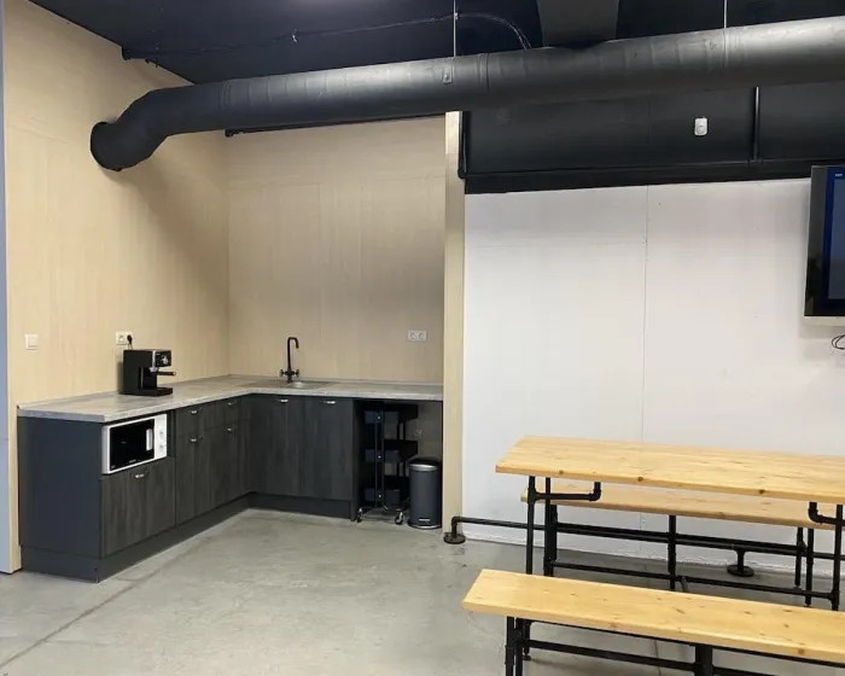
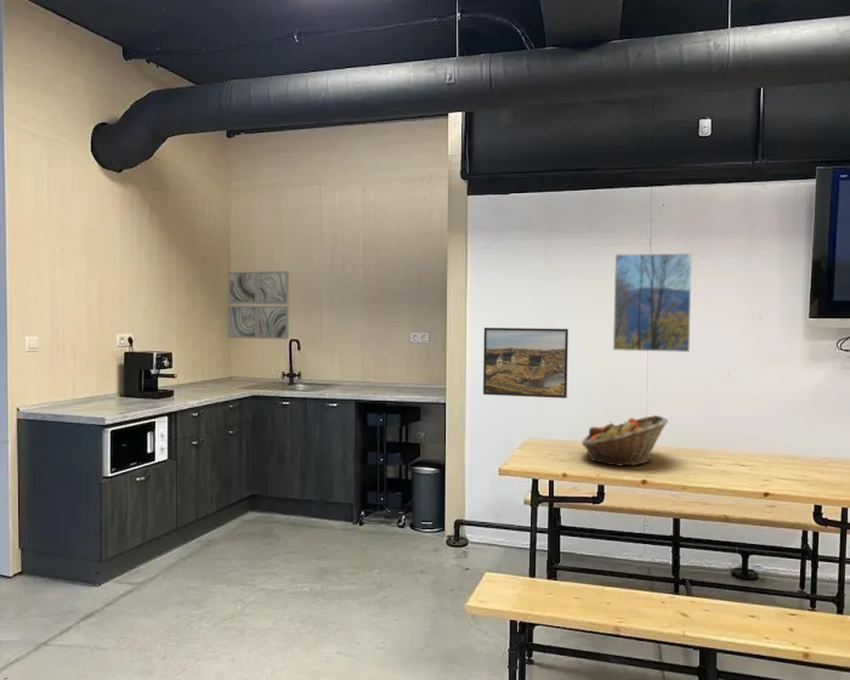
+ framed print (651, 302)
+ fruit basket (623, 437)
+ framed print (525, 362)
+ wall art (256, 304)
